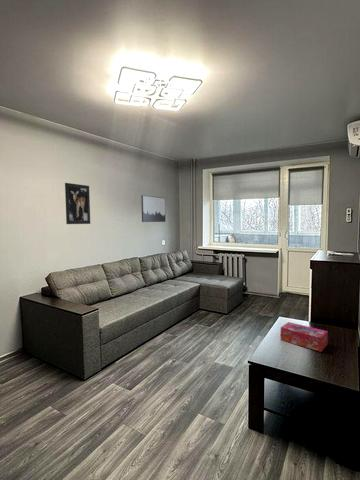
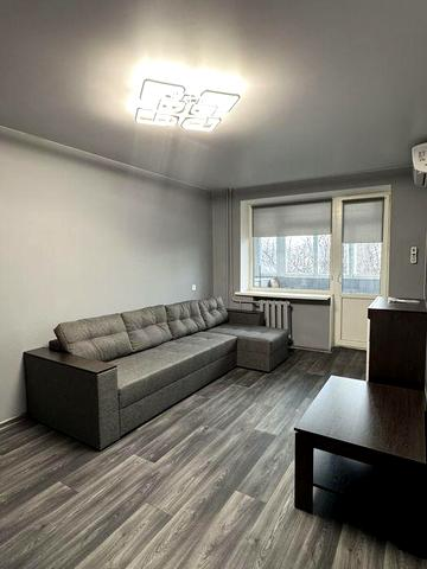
- wall art (78, 204)
- tissue box (303, 335)
- wall art (154, 209)
